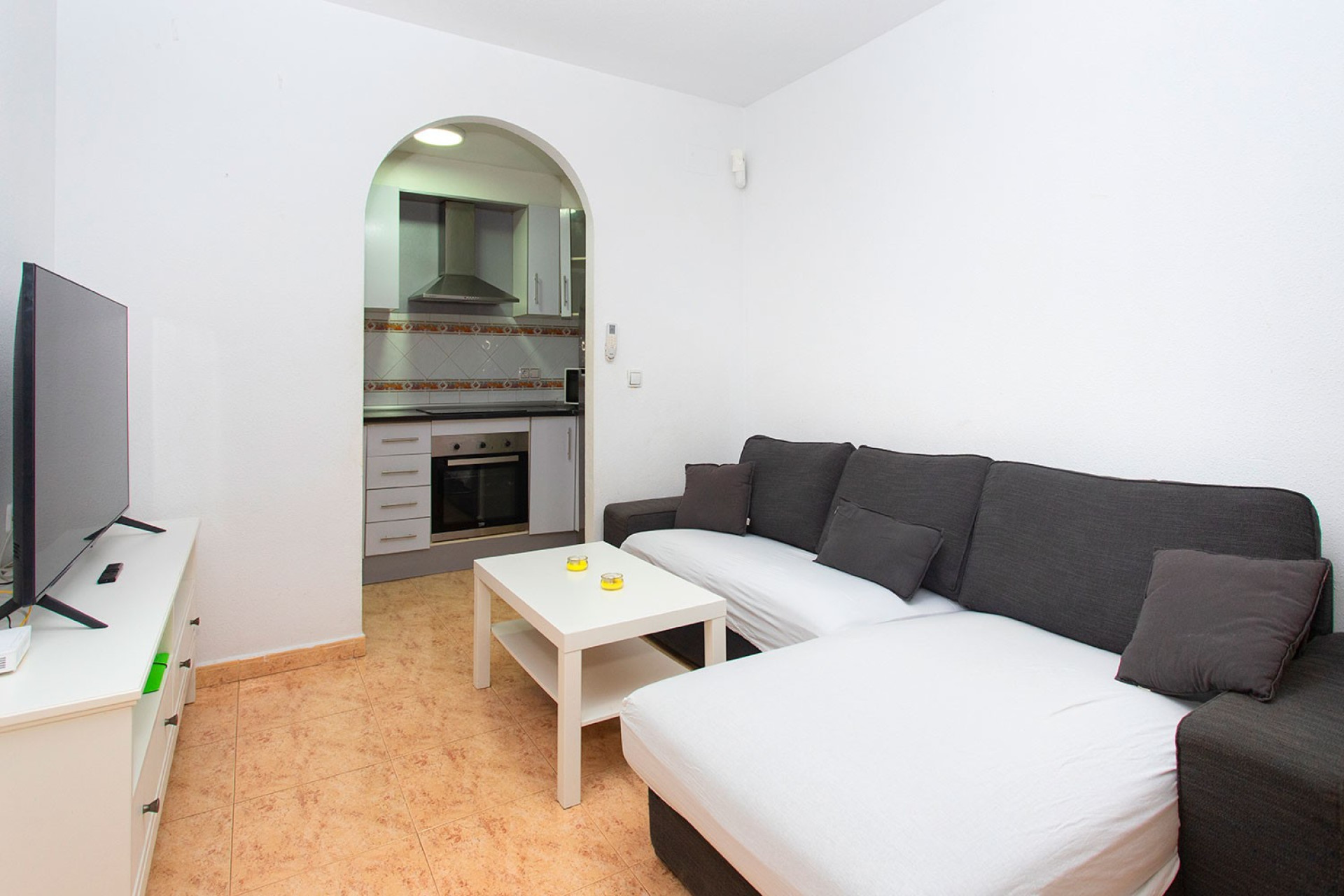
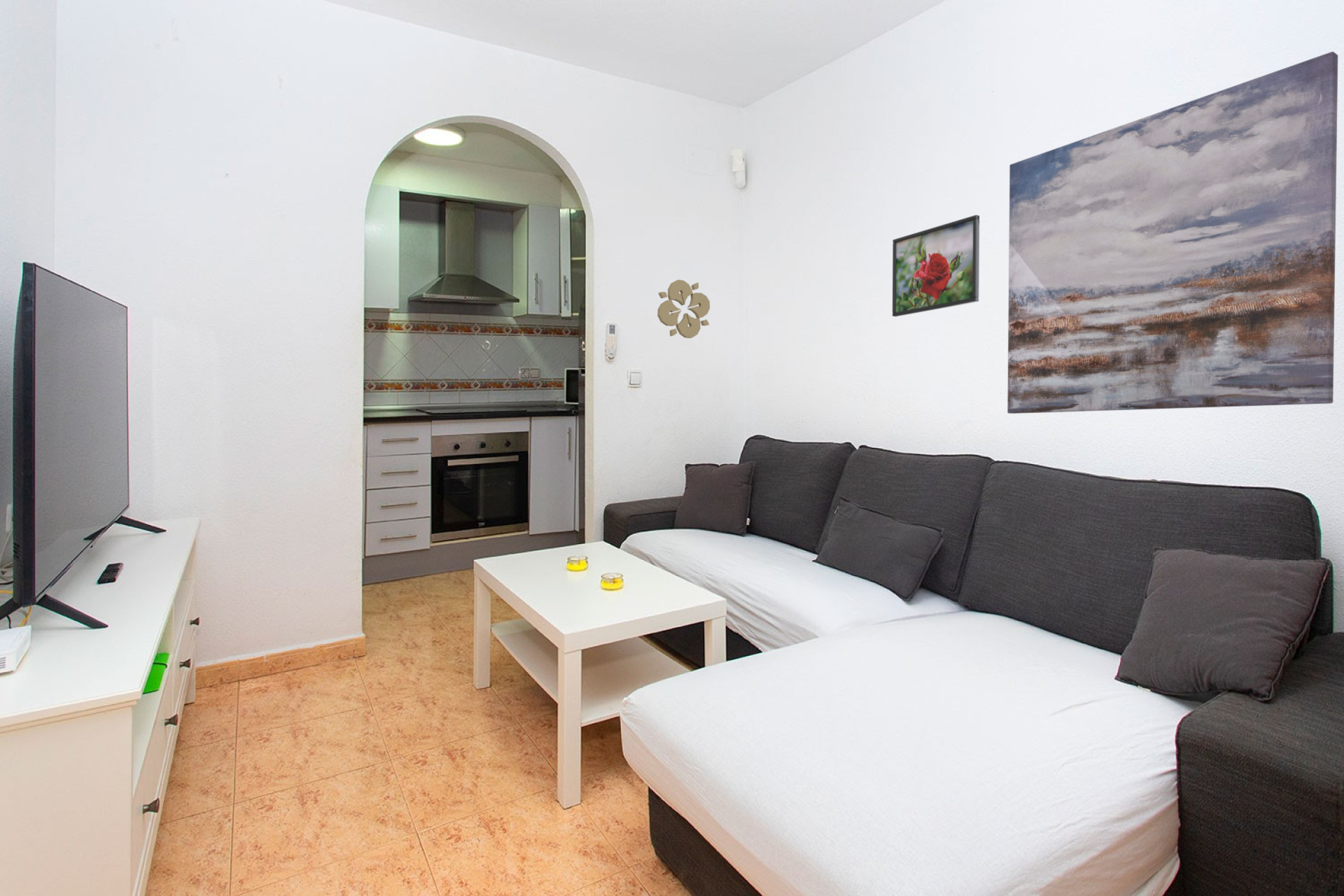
+ wall ornament (687, 309)
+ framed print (933, 269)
+ wall art (1144, 264)
